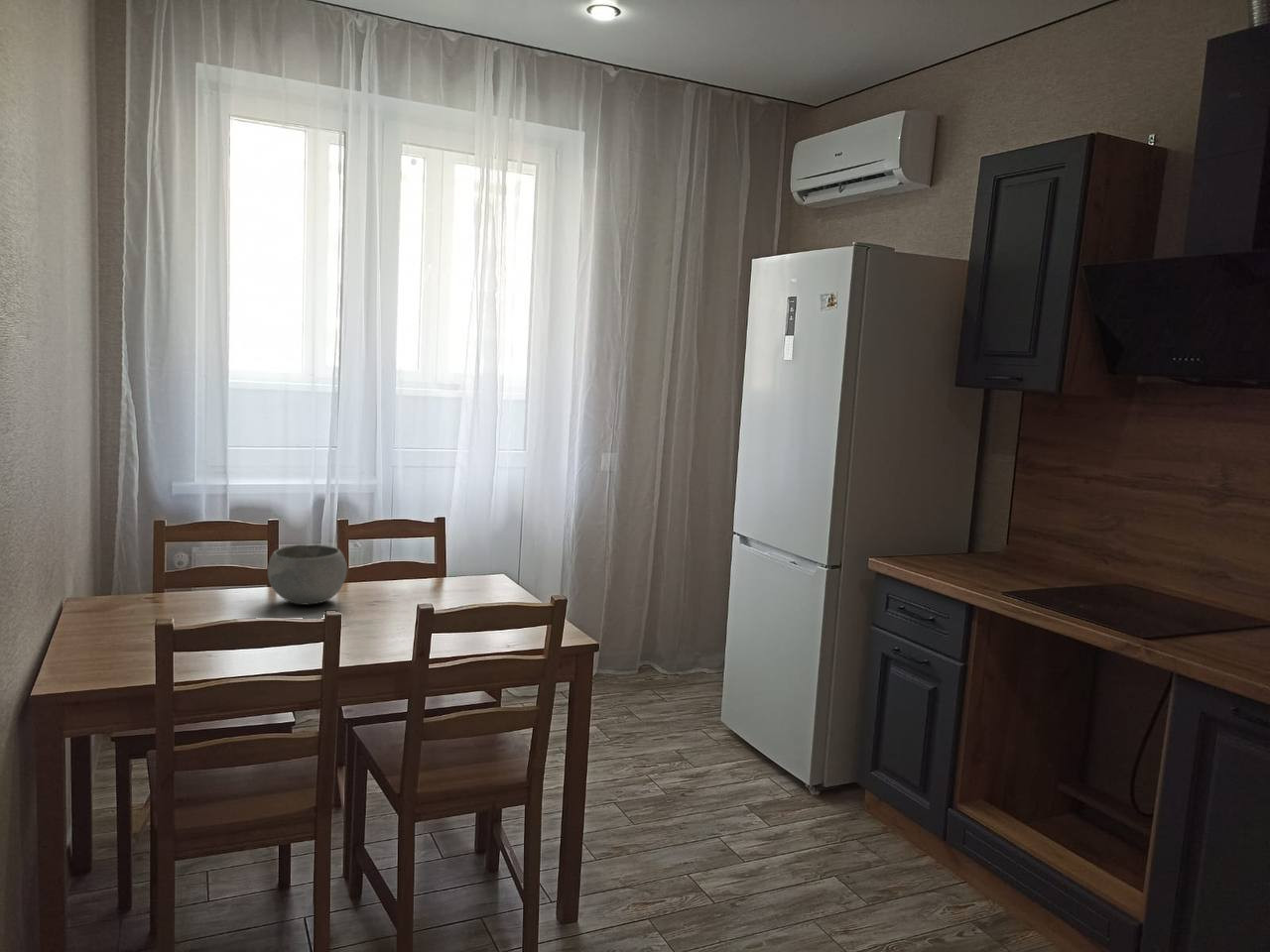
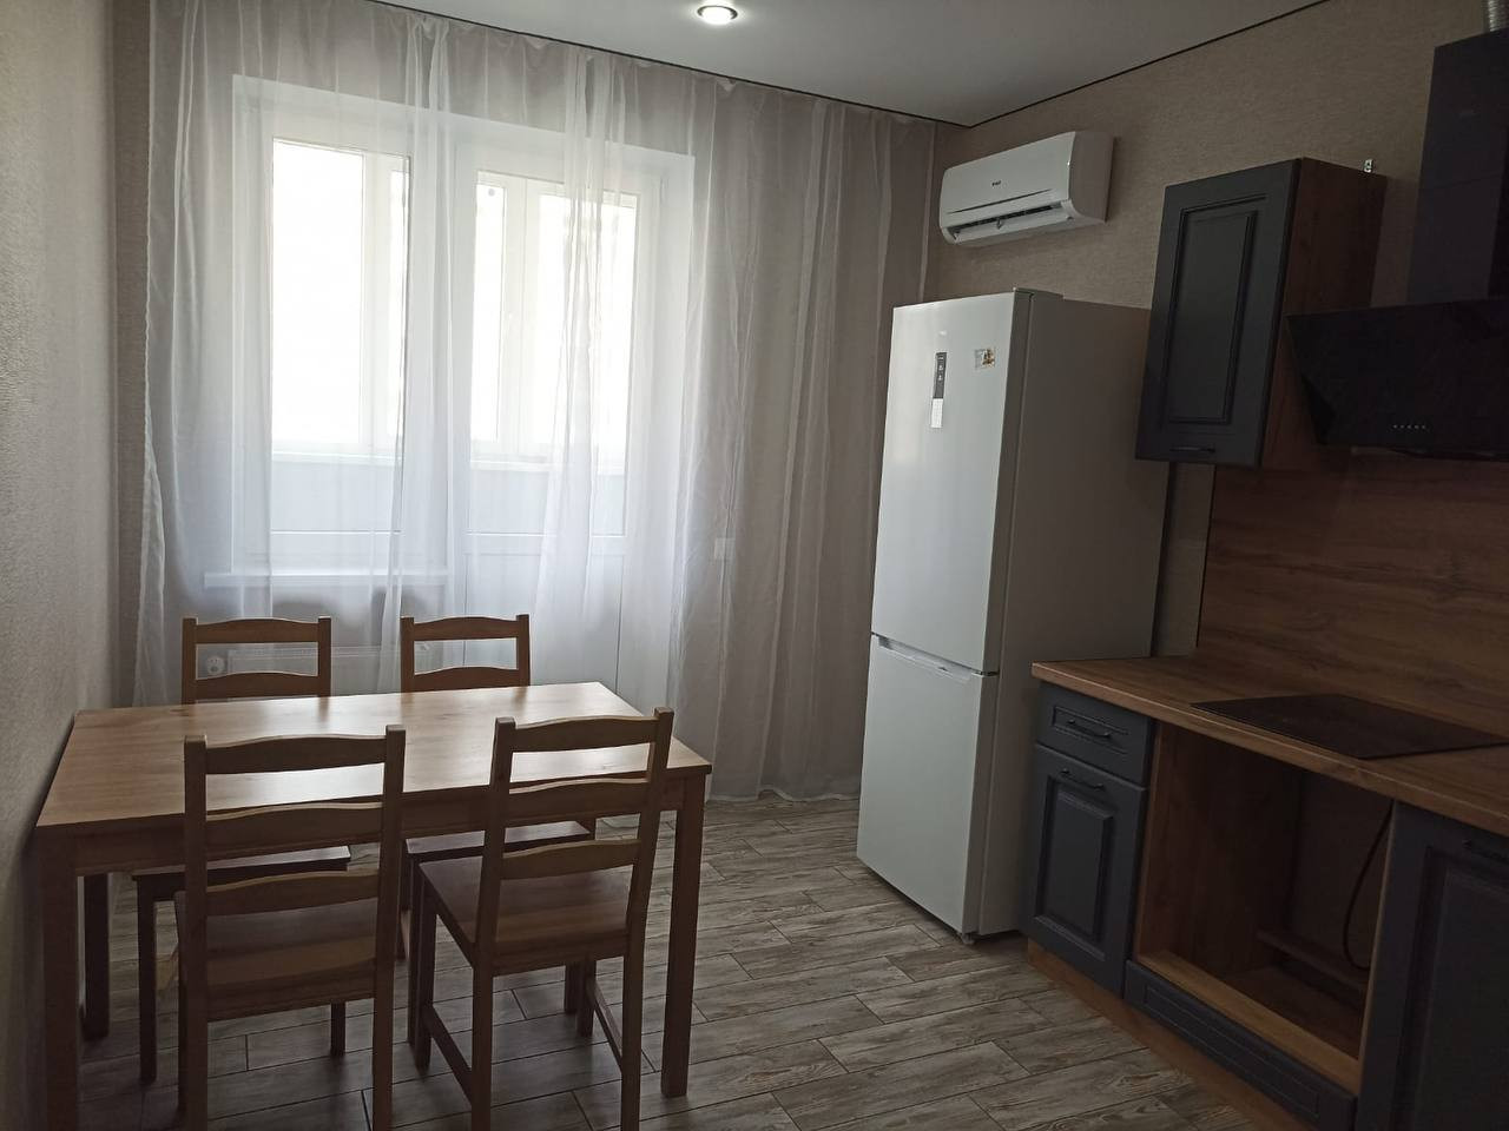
- bowl (308, 576)
